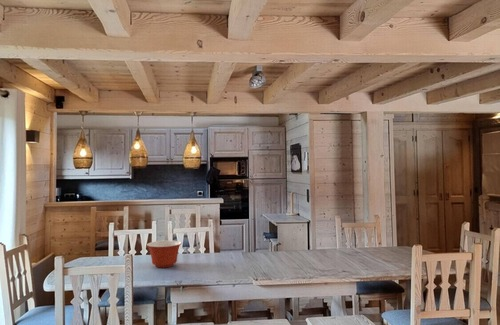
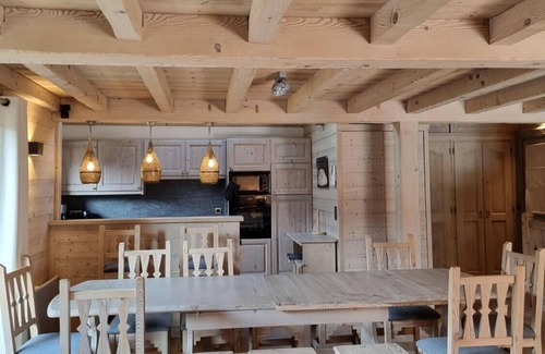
- mixing bowl (164, 254)
